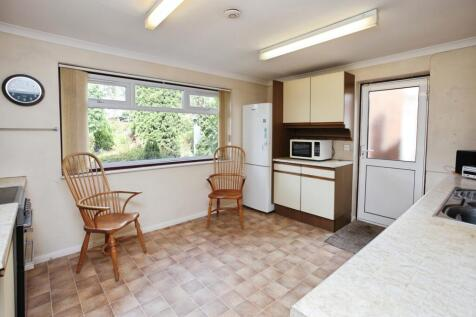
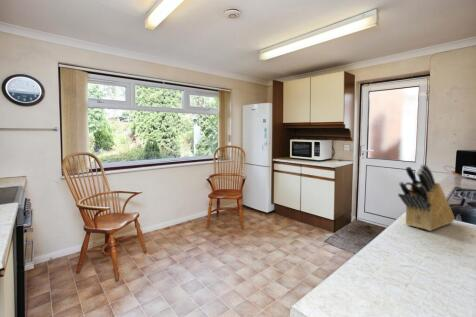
+ knife block (427, 194)
